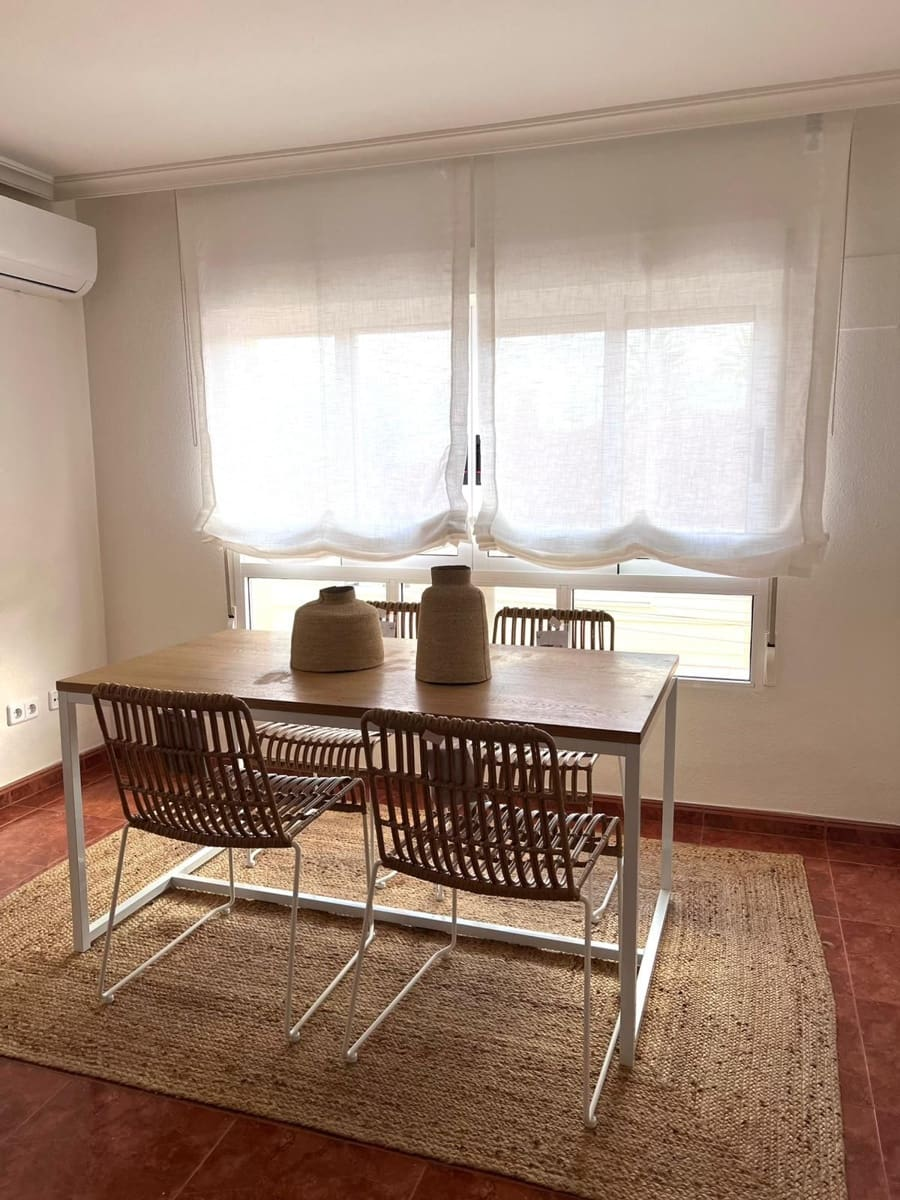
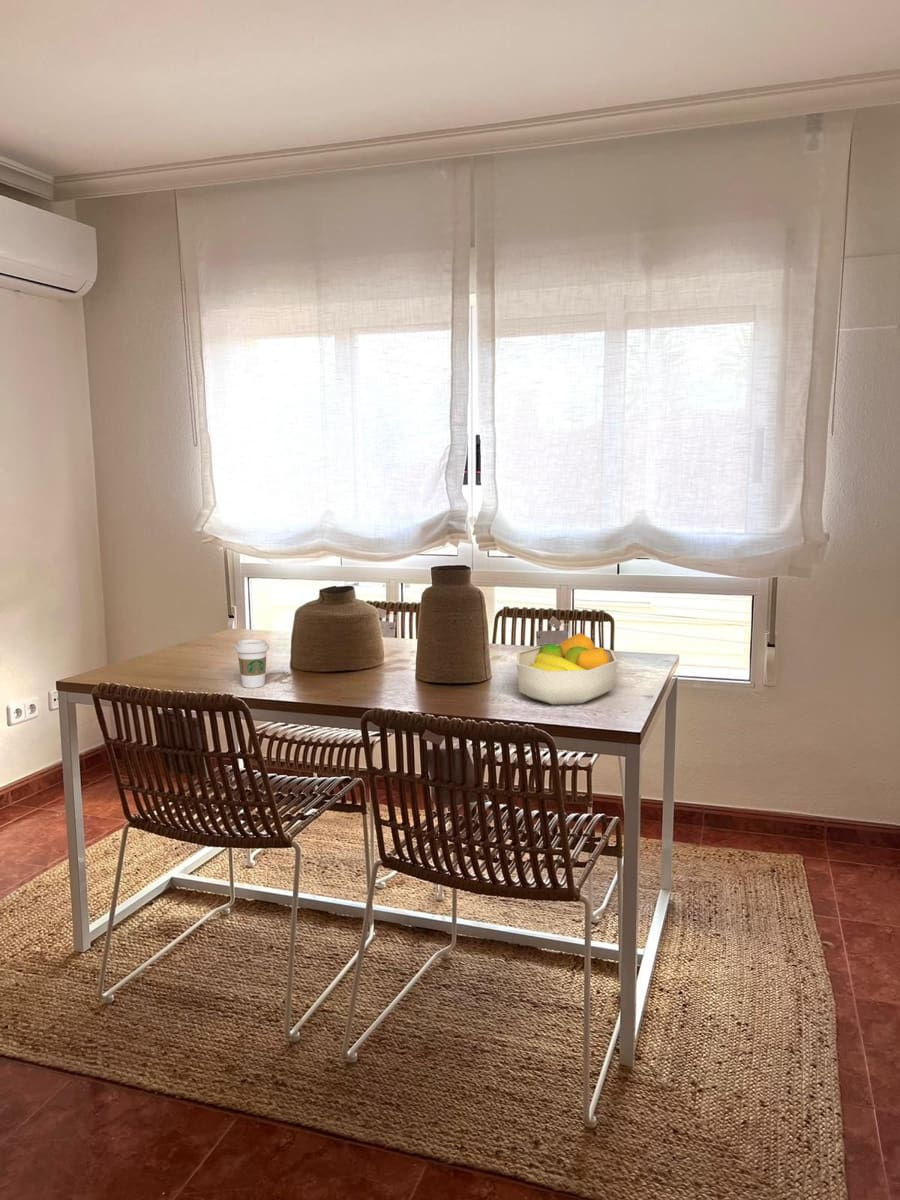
+ fruit bowl (565, 666)
+ coffee cup (252, 663)
